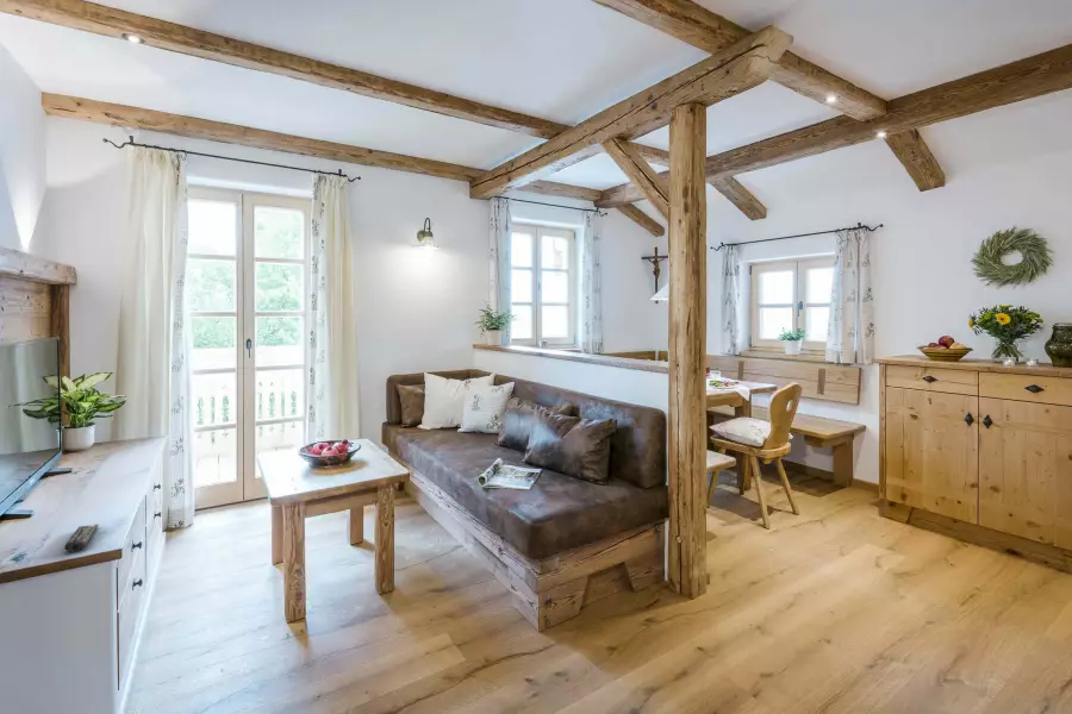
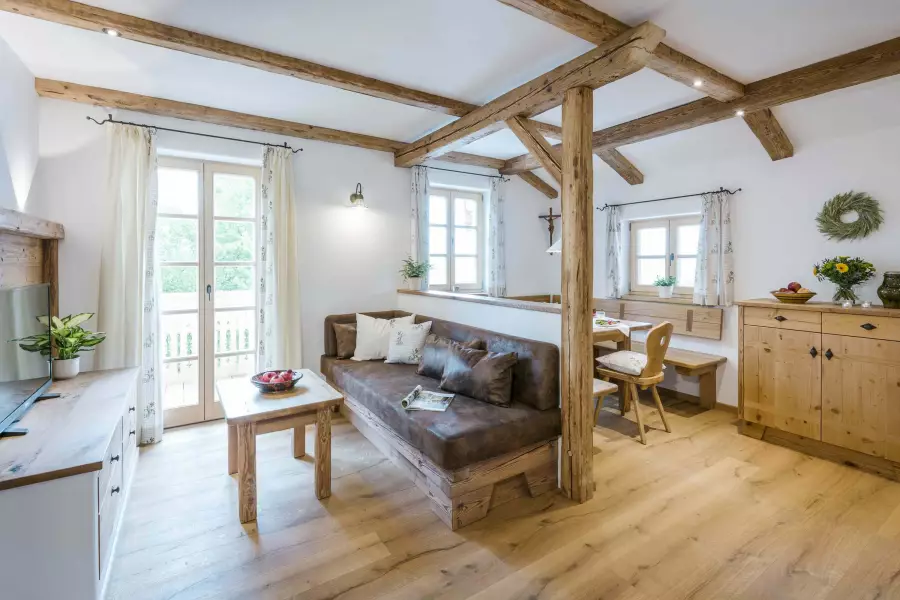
- remote control (82, 536)
